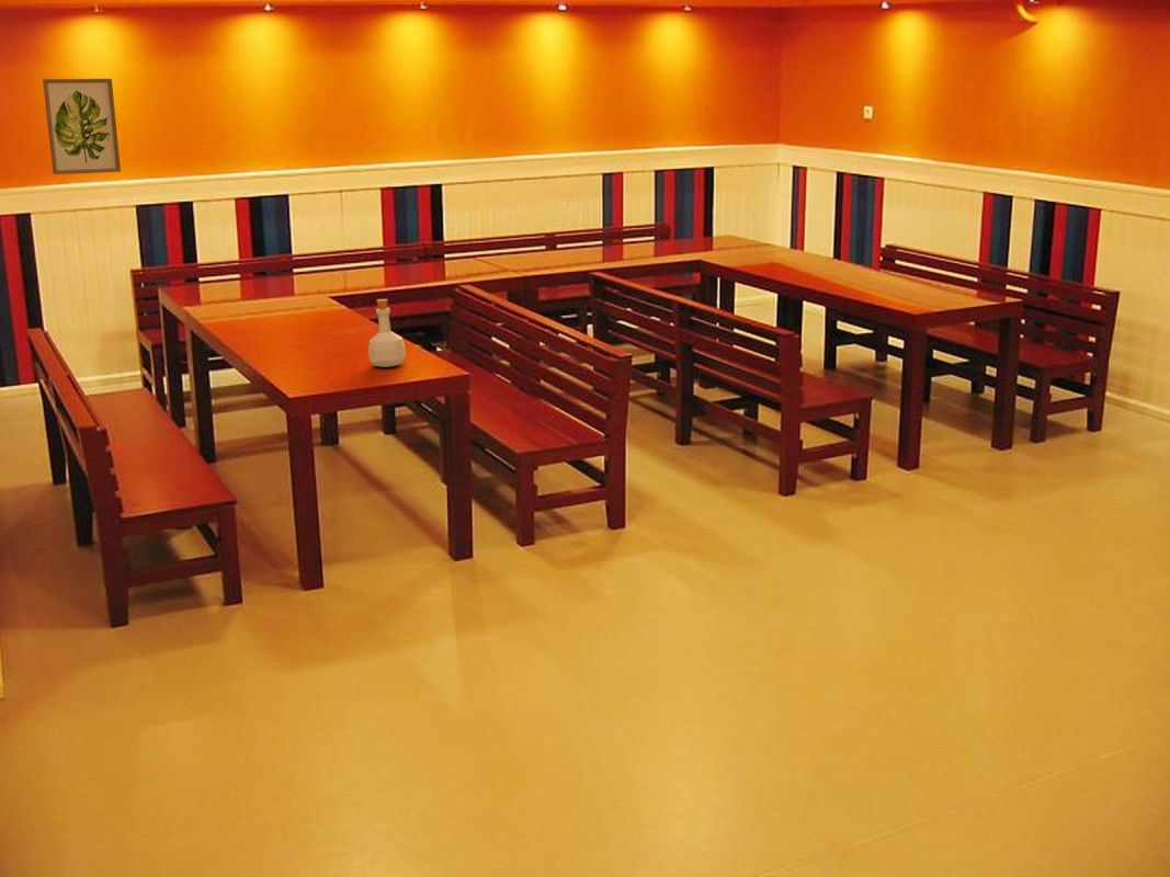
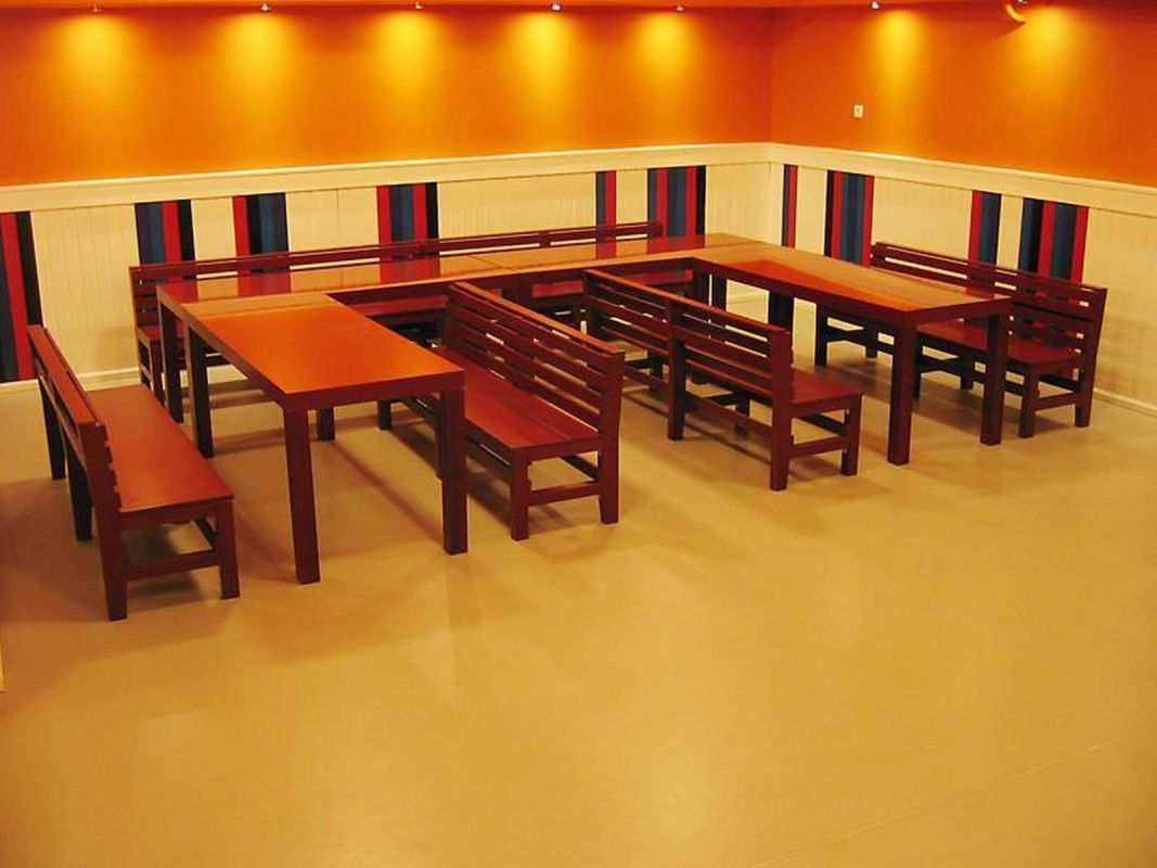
- wall art (82, 126)
- bottle (386, 332)
